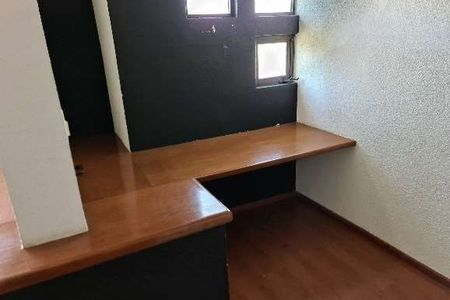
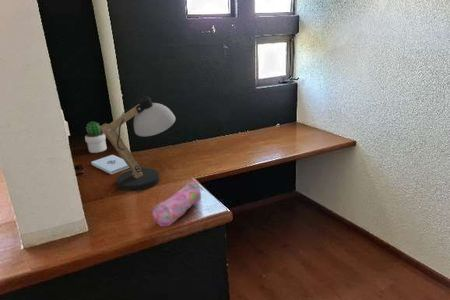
+ potted cactus (95, 135)
+ pencil case (178, 203)
+ desk lamp (138, 135)
+ notepad (112, 164)
